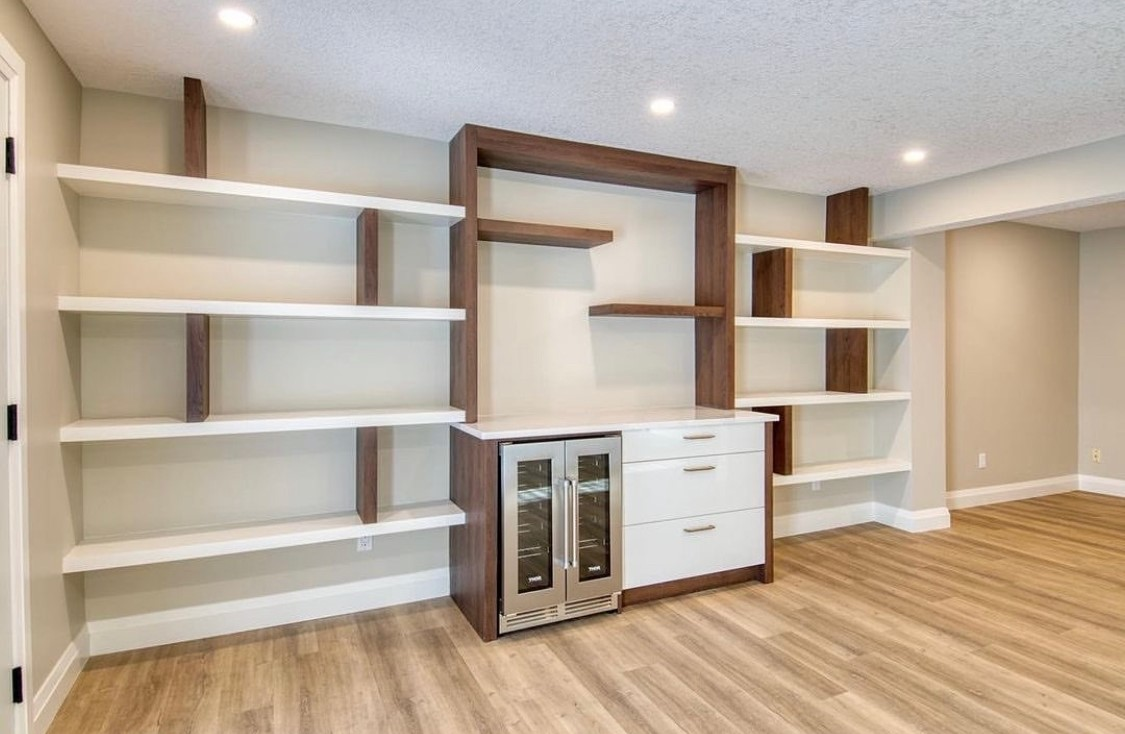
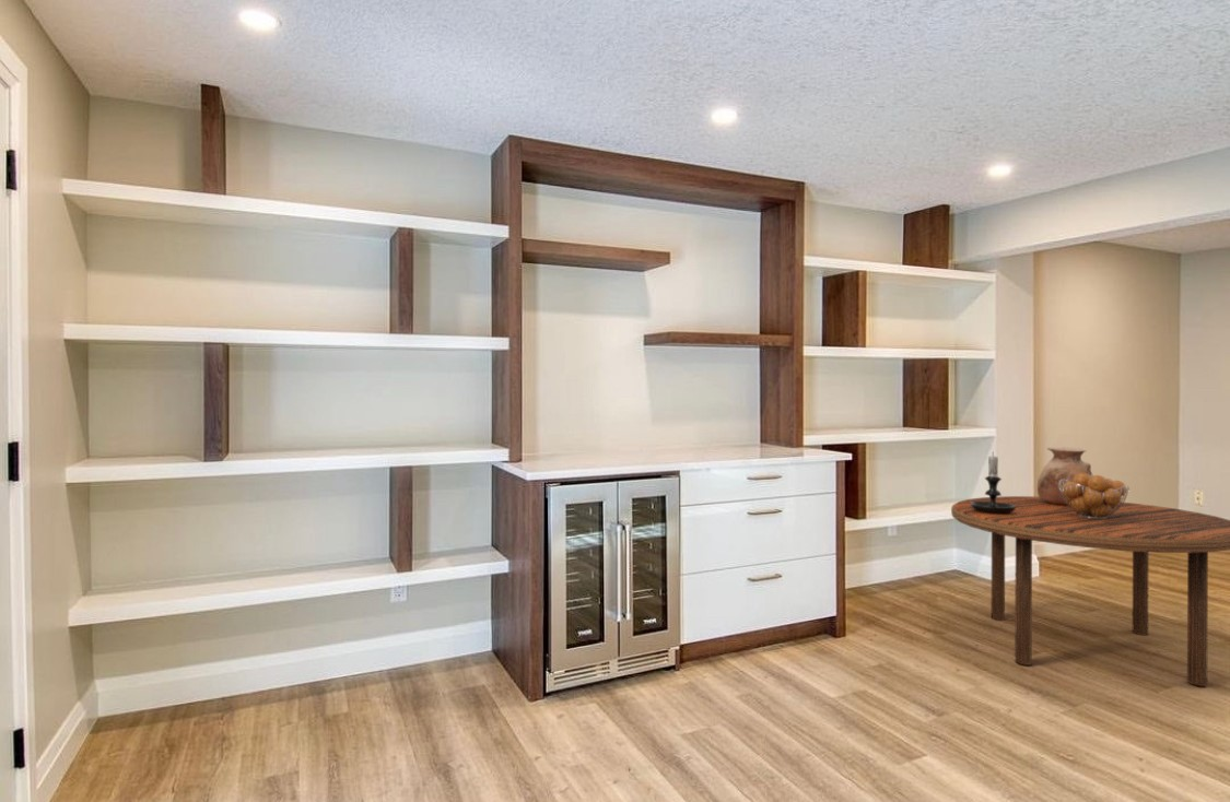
+ dining table (1092, 547)
+ fruit basket (1092, 495)
+ candle holder (992, 481)
+ vase (1066, 475)
